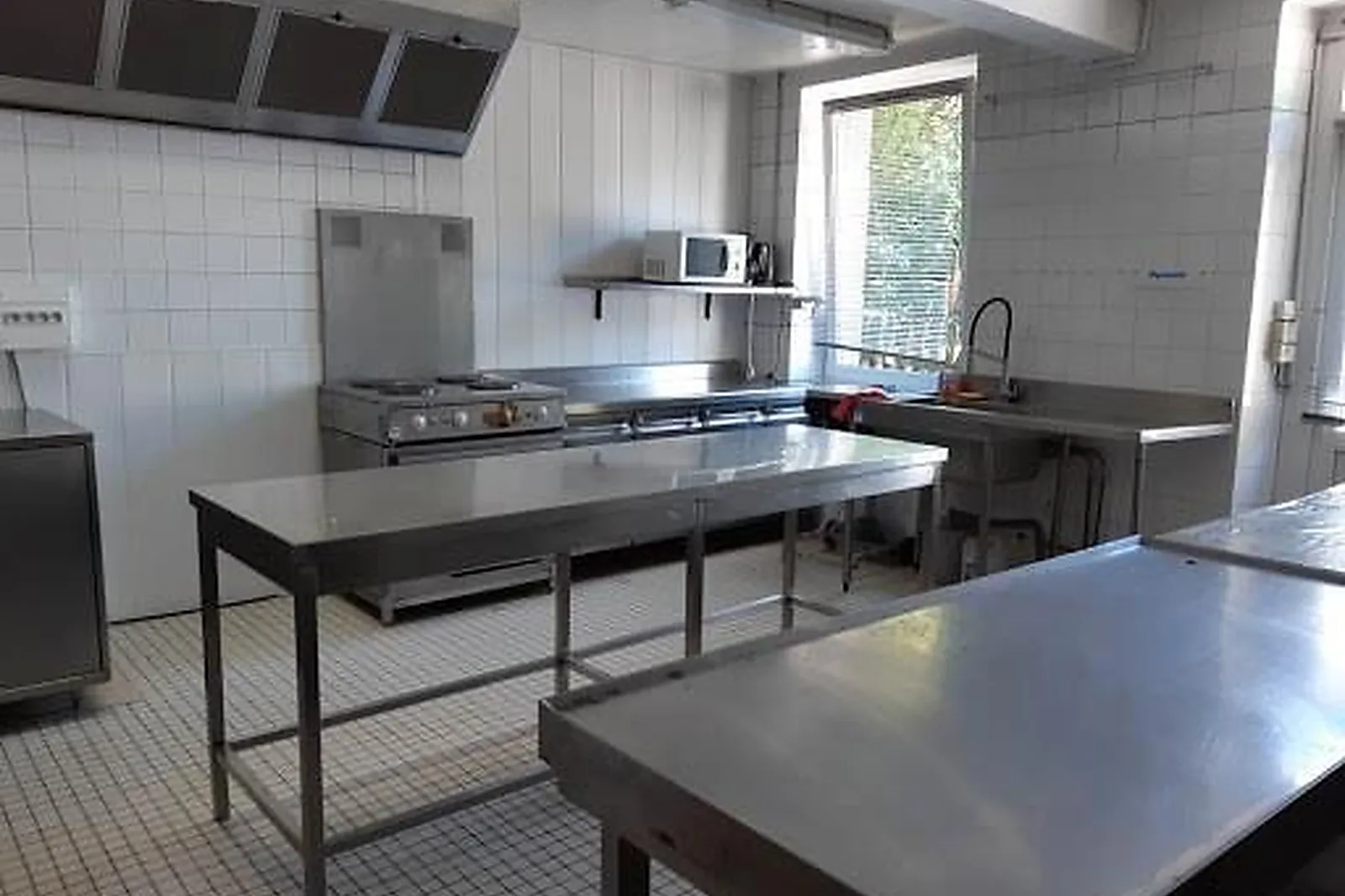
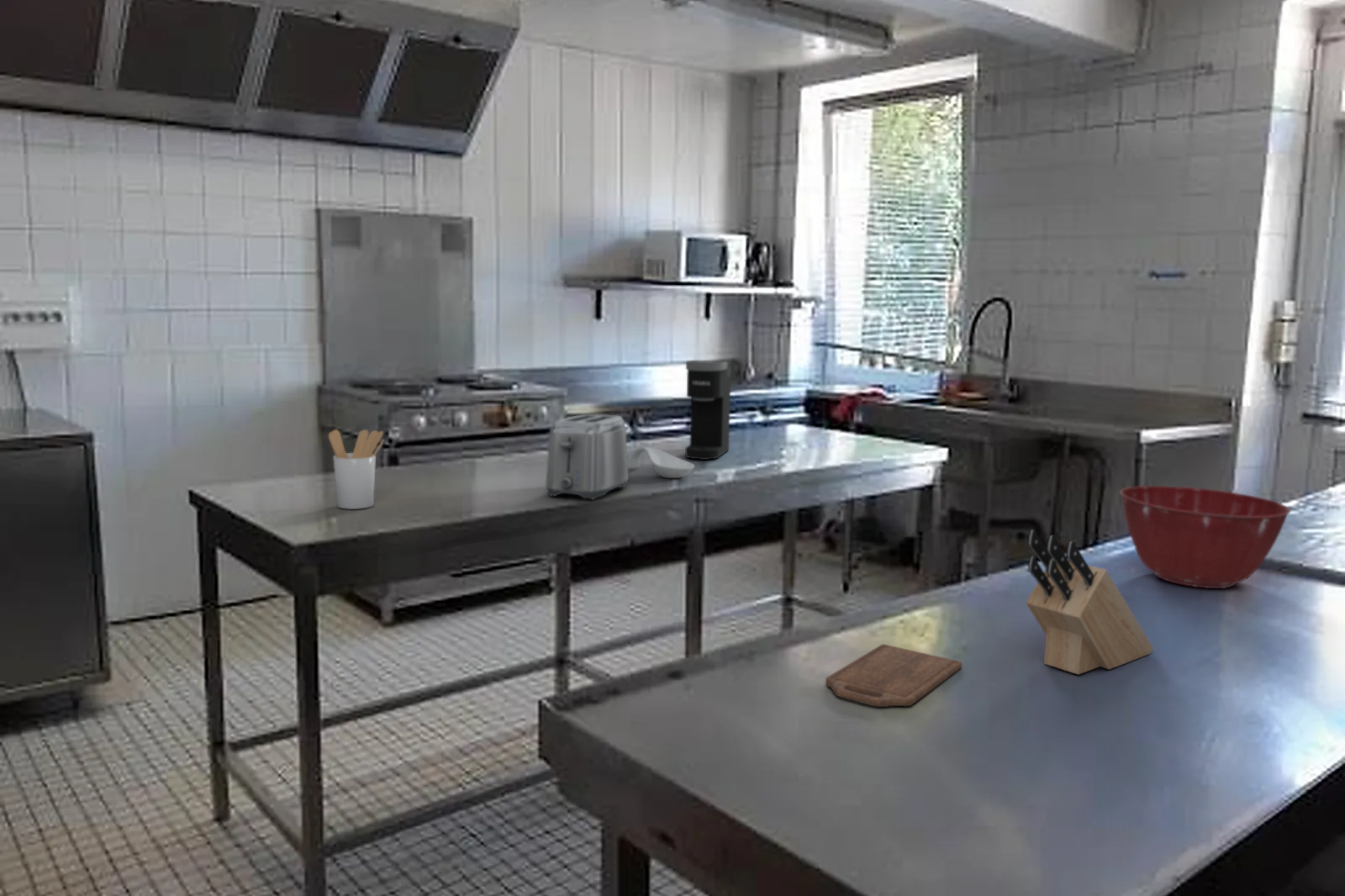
+ coffee maker (708, 407)
+ spoon rest (658, 461)
+ utensil holder (360, 466)
+ mixing bowl (1199, 539)
+ cutting board (890, 675)
+ knife block (1086, 594)
+ toaster (590, 454)
